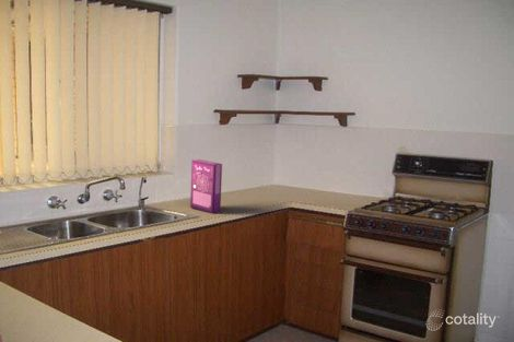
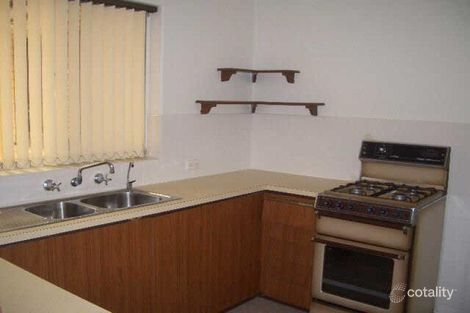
- cereal box (206, 186)
